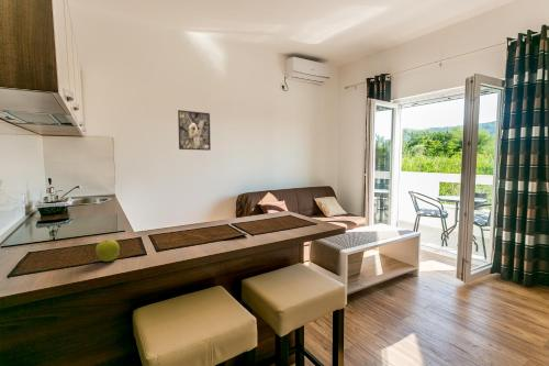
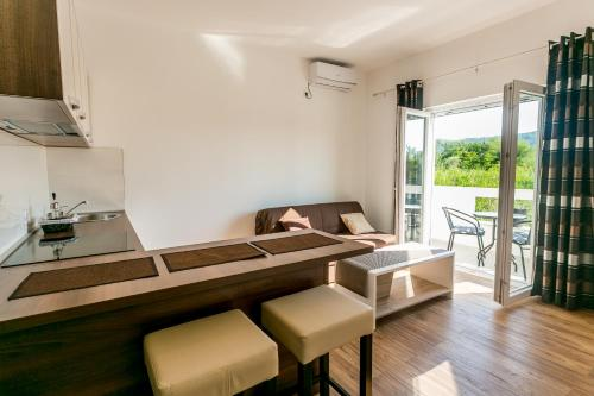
- fruit (108, 249)
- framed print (194, 131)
